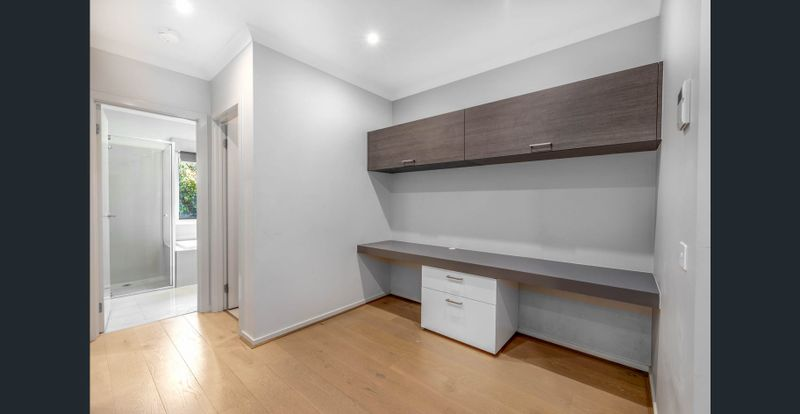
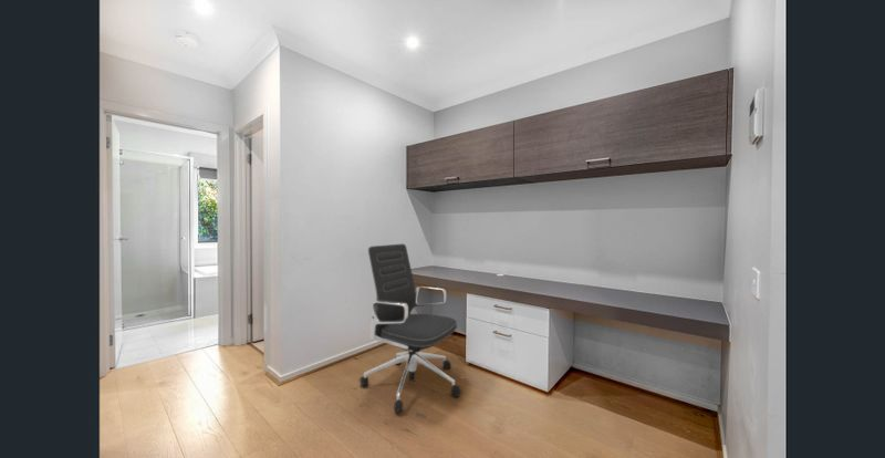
+ office chair (415, 314)
